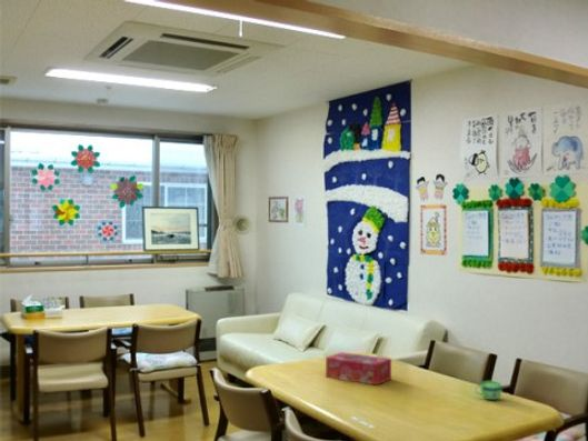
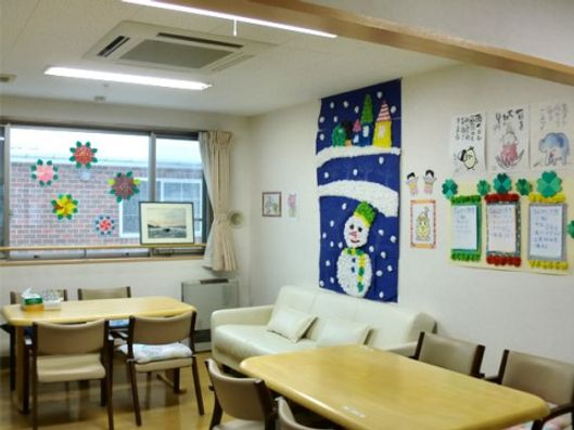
- tissue box (358, 368)
- cup (488, 391)
